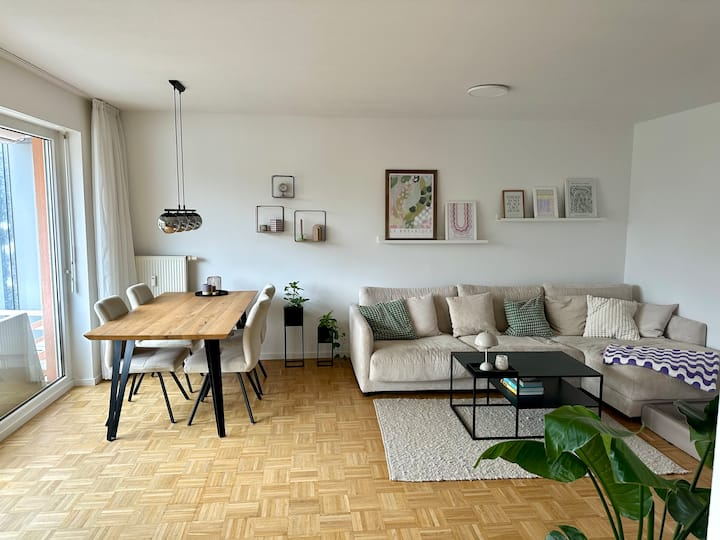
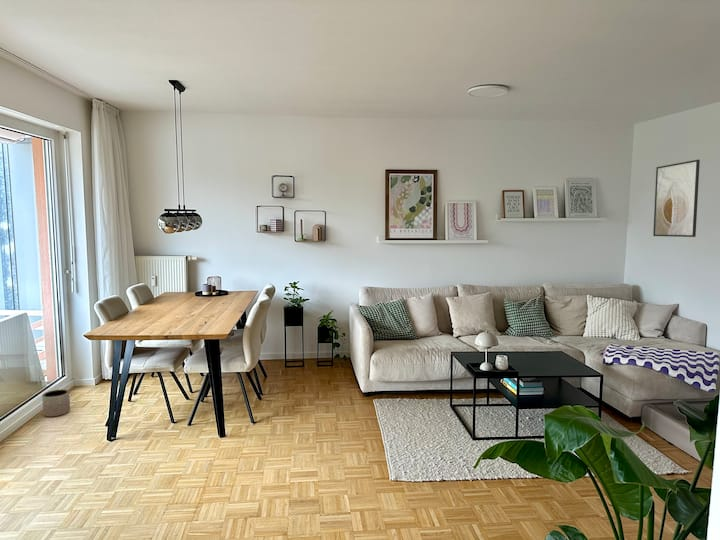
+ planter (56, 403)
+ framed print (675, 200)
